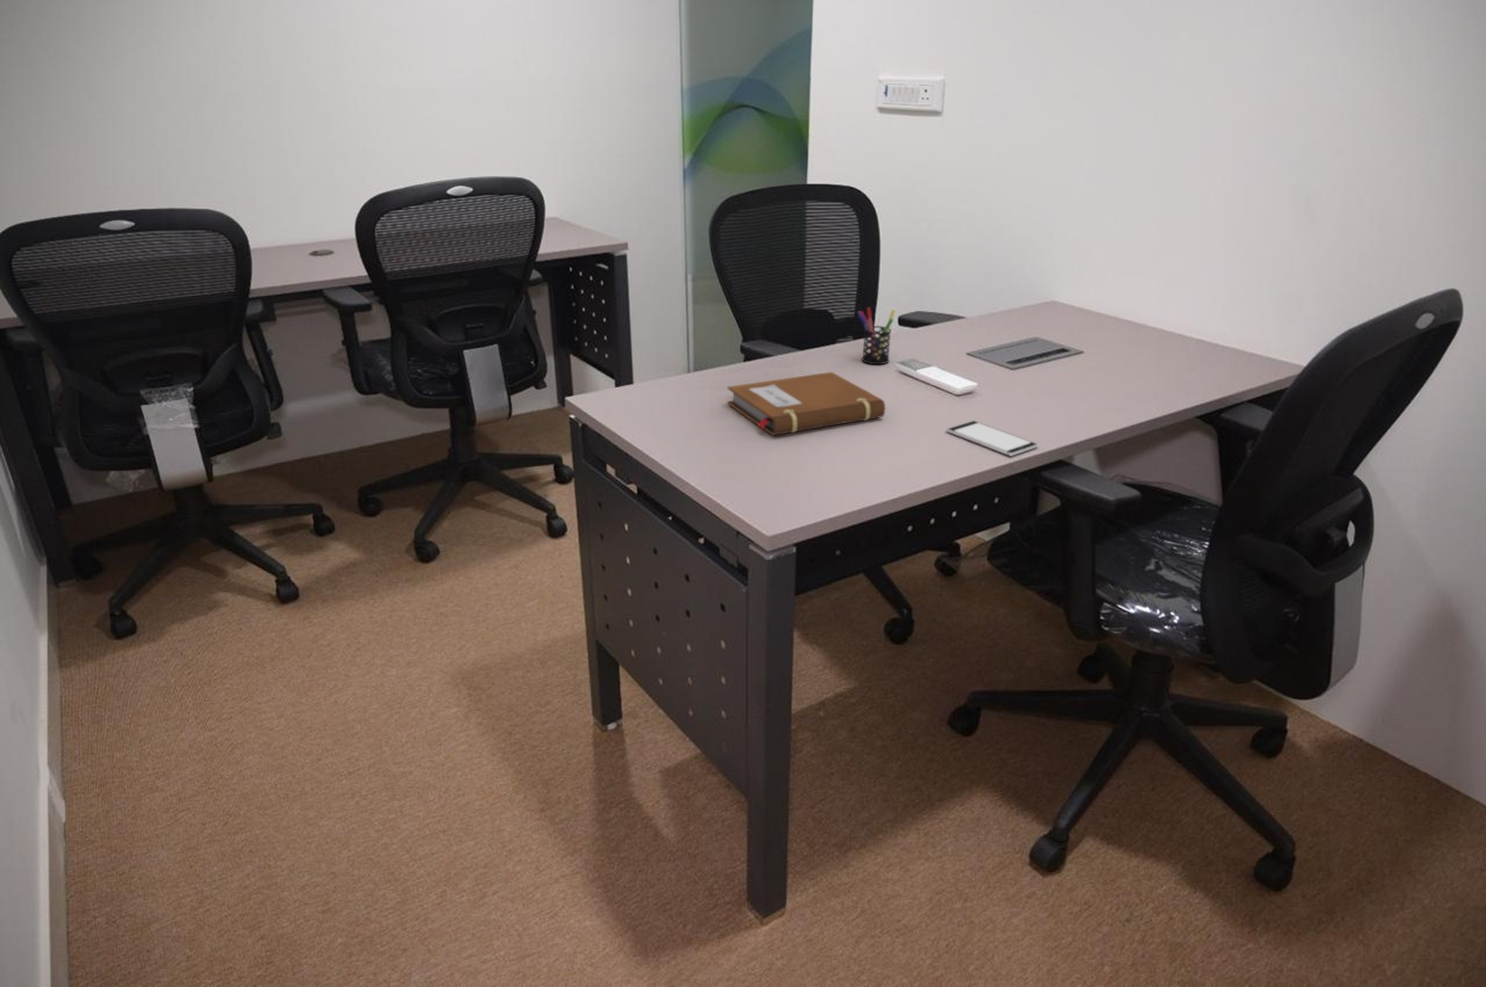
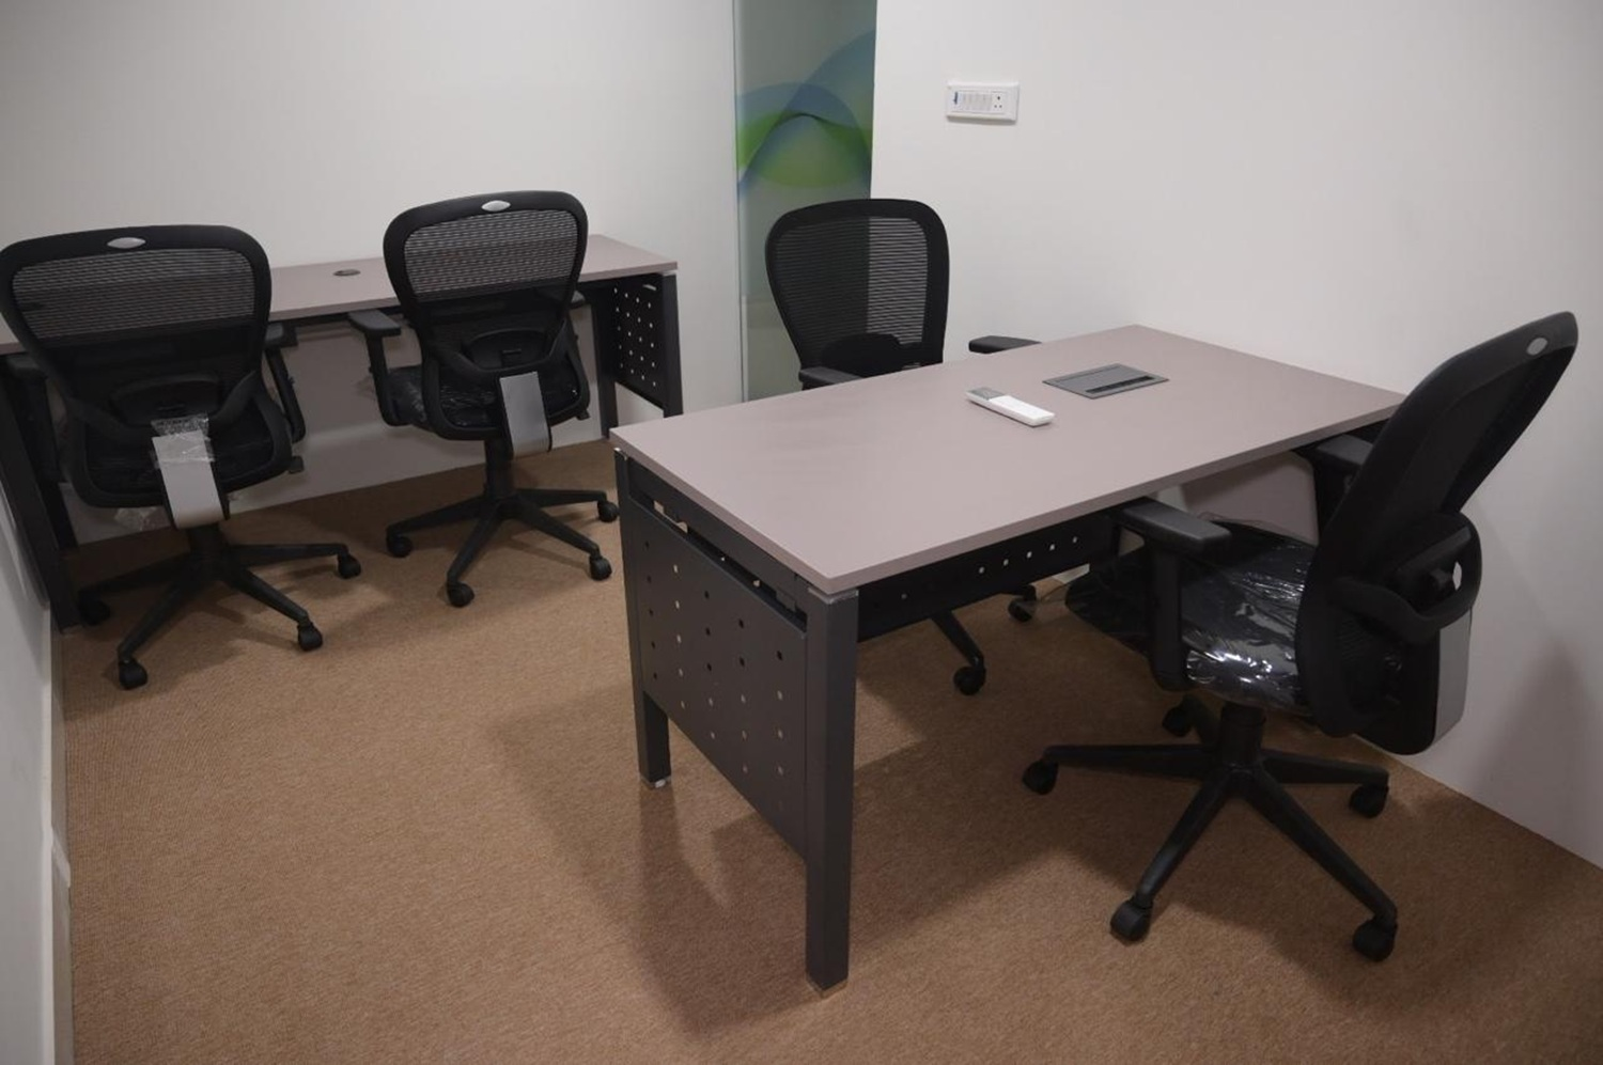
- notebook (801, 403)
- pen holder (877, 334)
- smartphone (991, 437)
